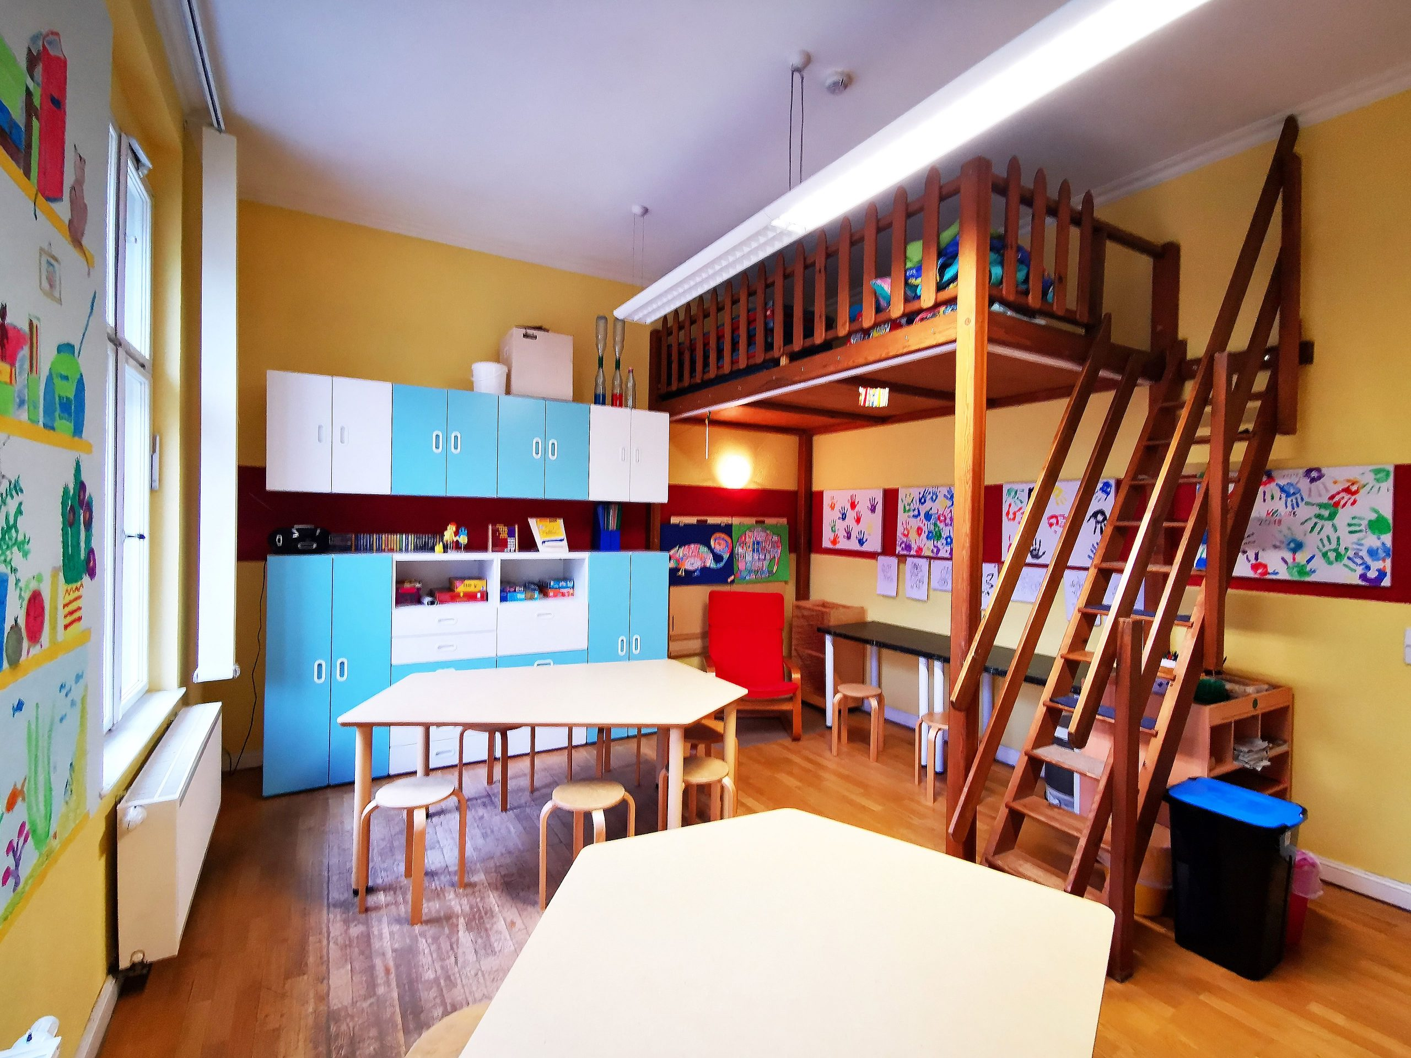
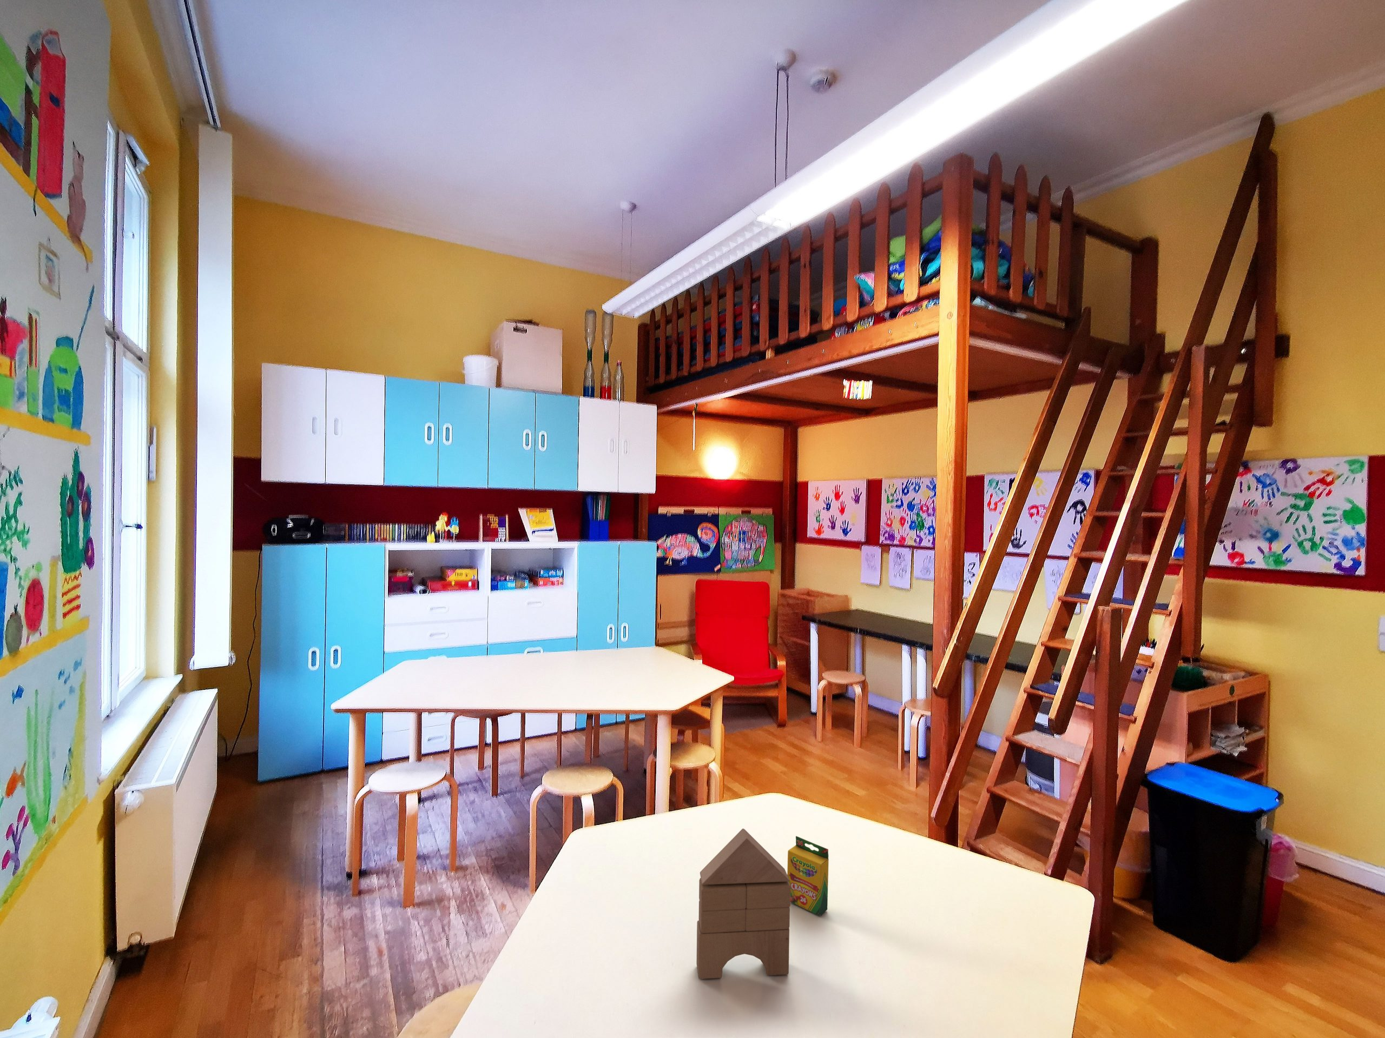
+ crayon box (807, 874)
+ toy blocks (744, 902)
